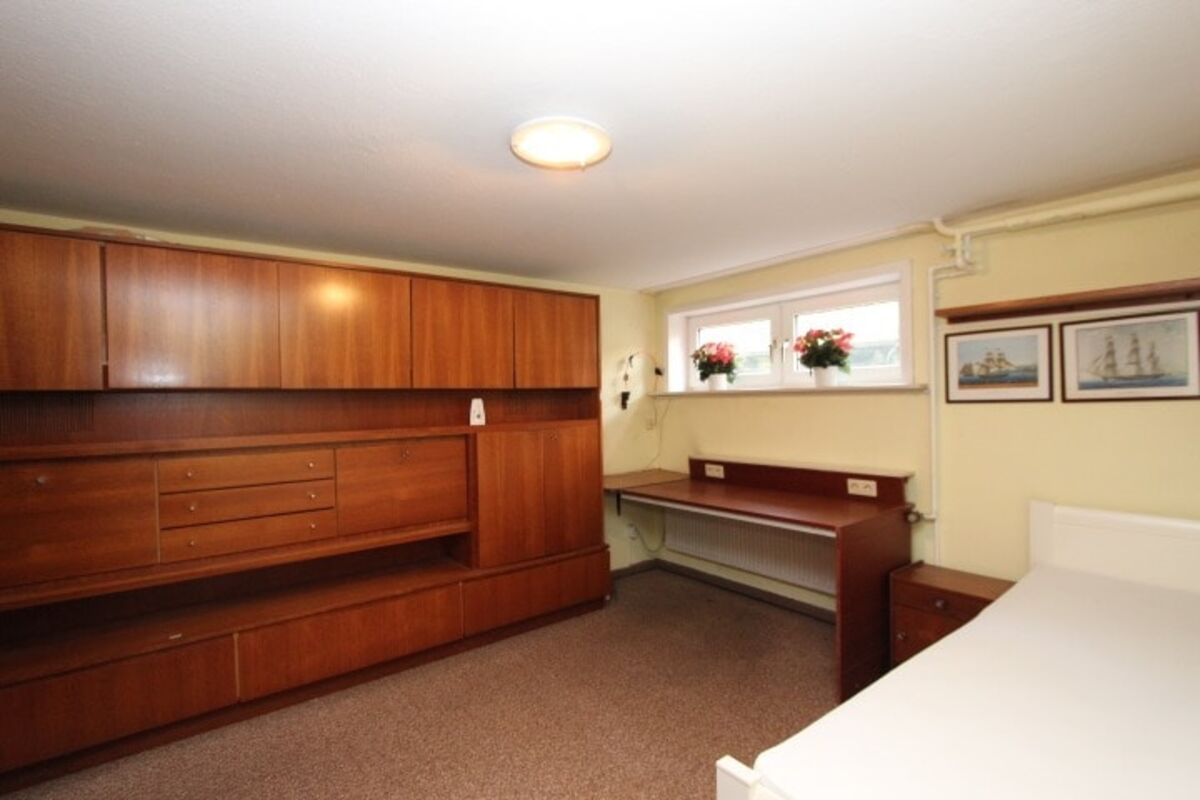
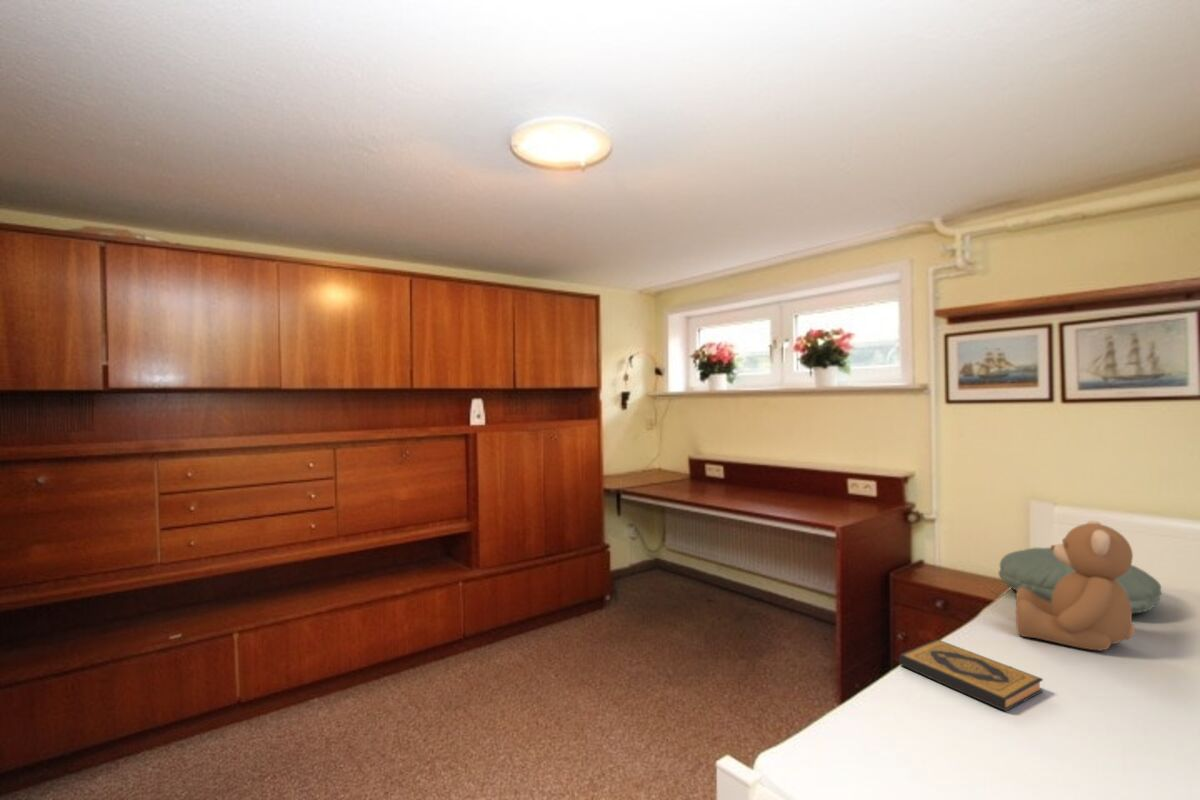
+ teddy bear (1071, 580)
+ hardback book (967, 671)
+ pillow (1072, 572)
